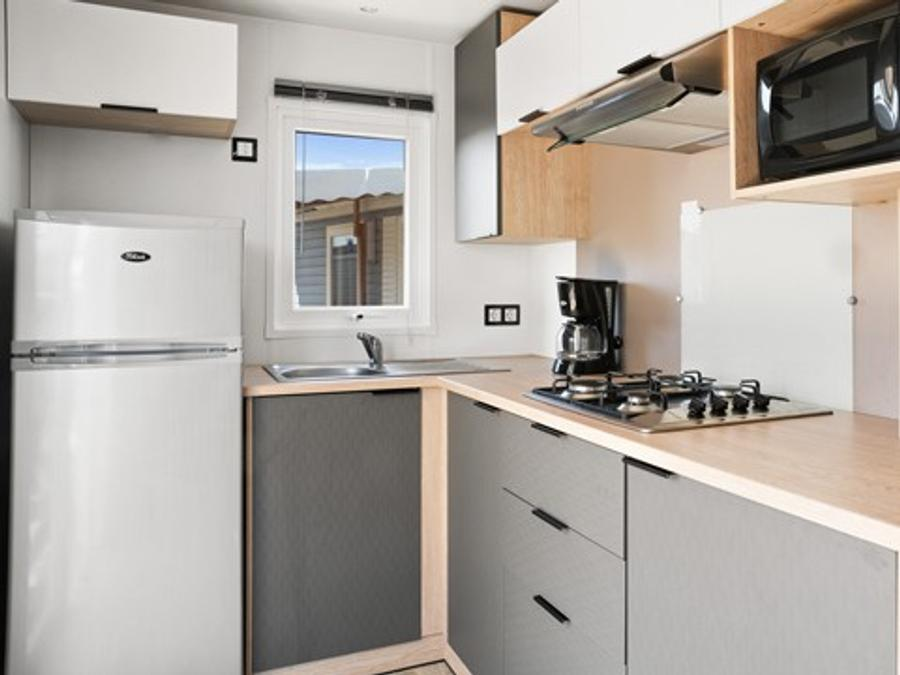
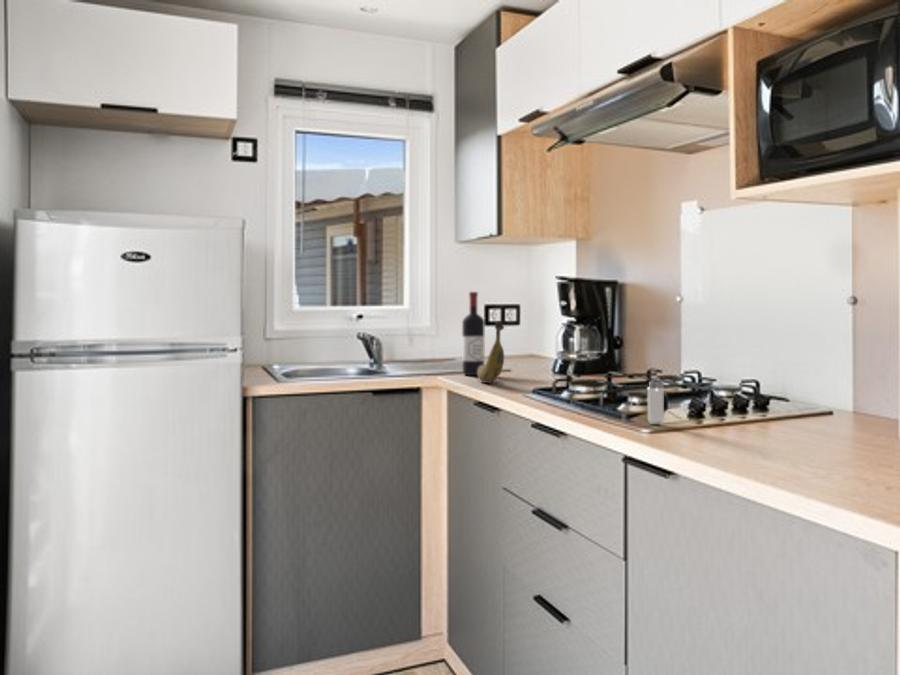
+ wine bottle (473, 333)
+ banana (490, 352)
+ shaker (655, 400)
